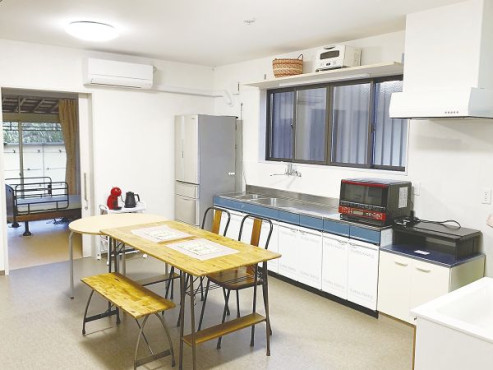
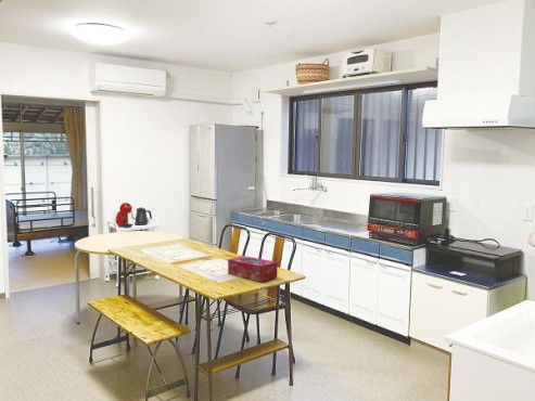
+ tissue box (252, 268)
